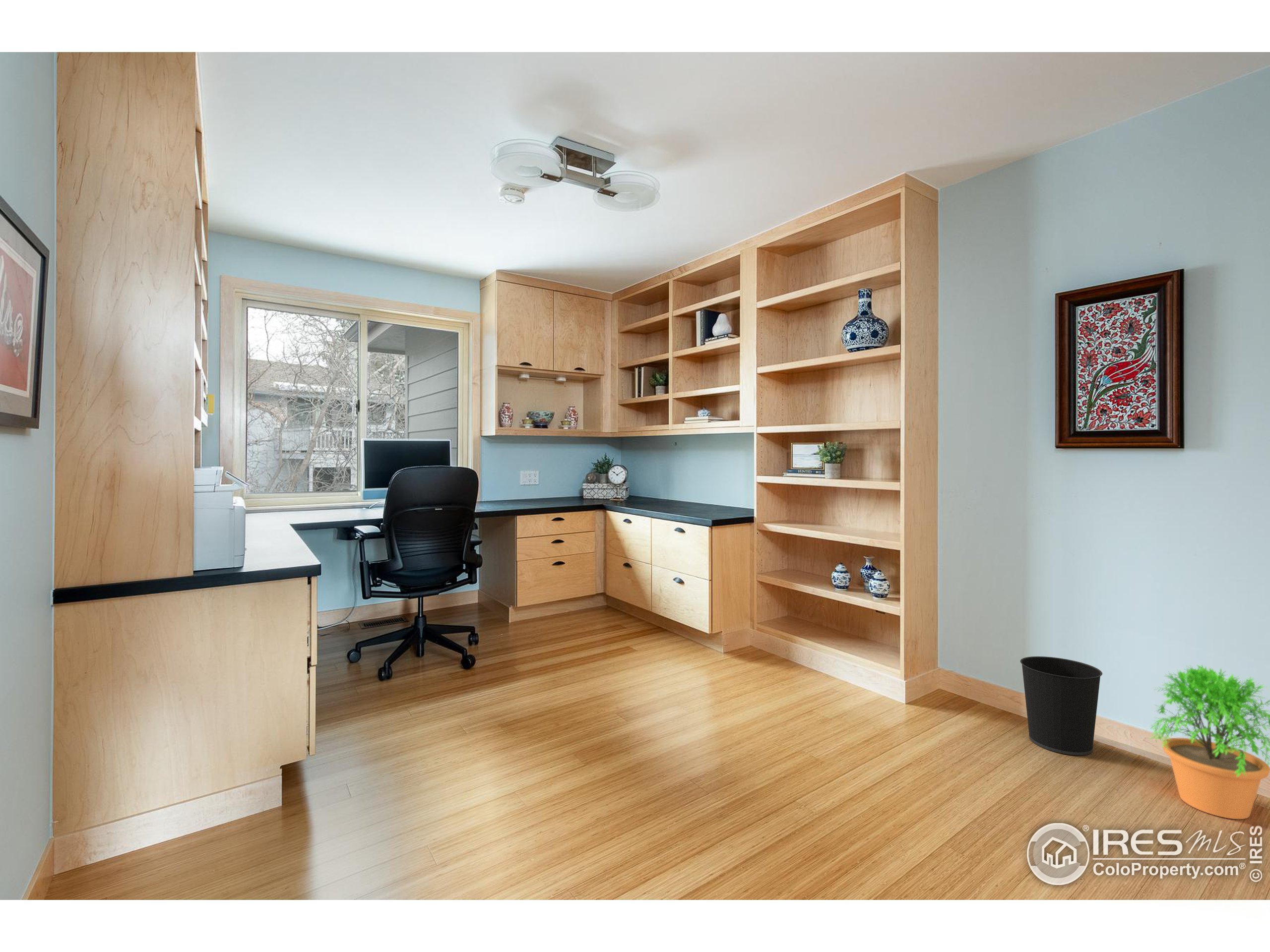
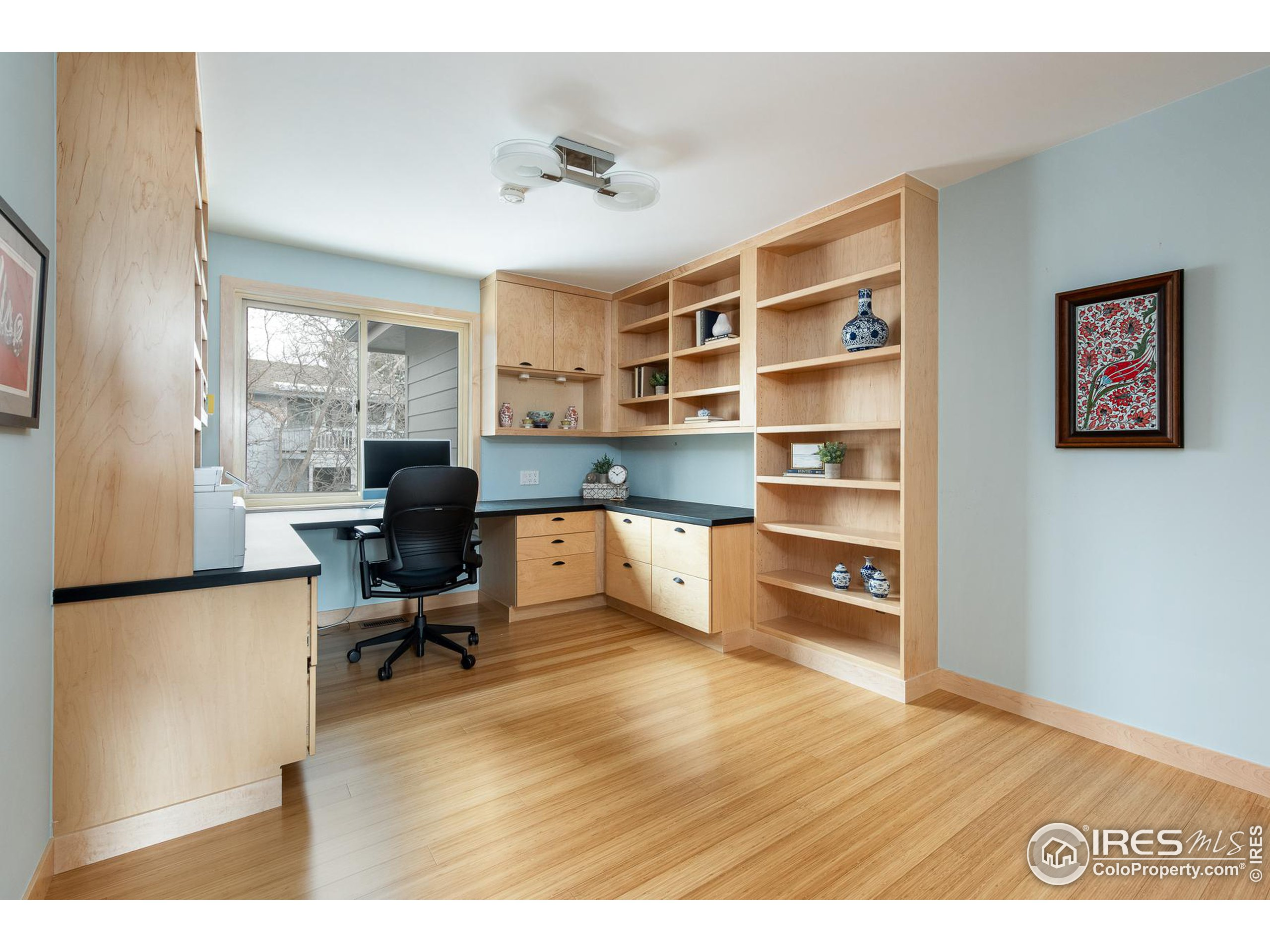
- potted plant (1211, 733)
- wastebasket (1060, 705)
